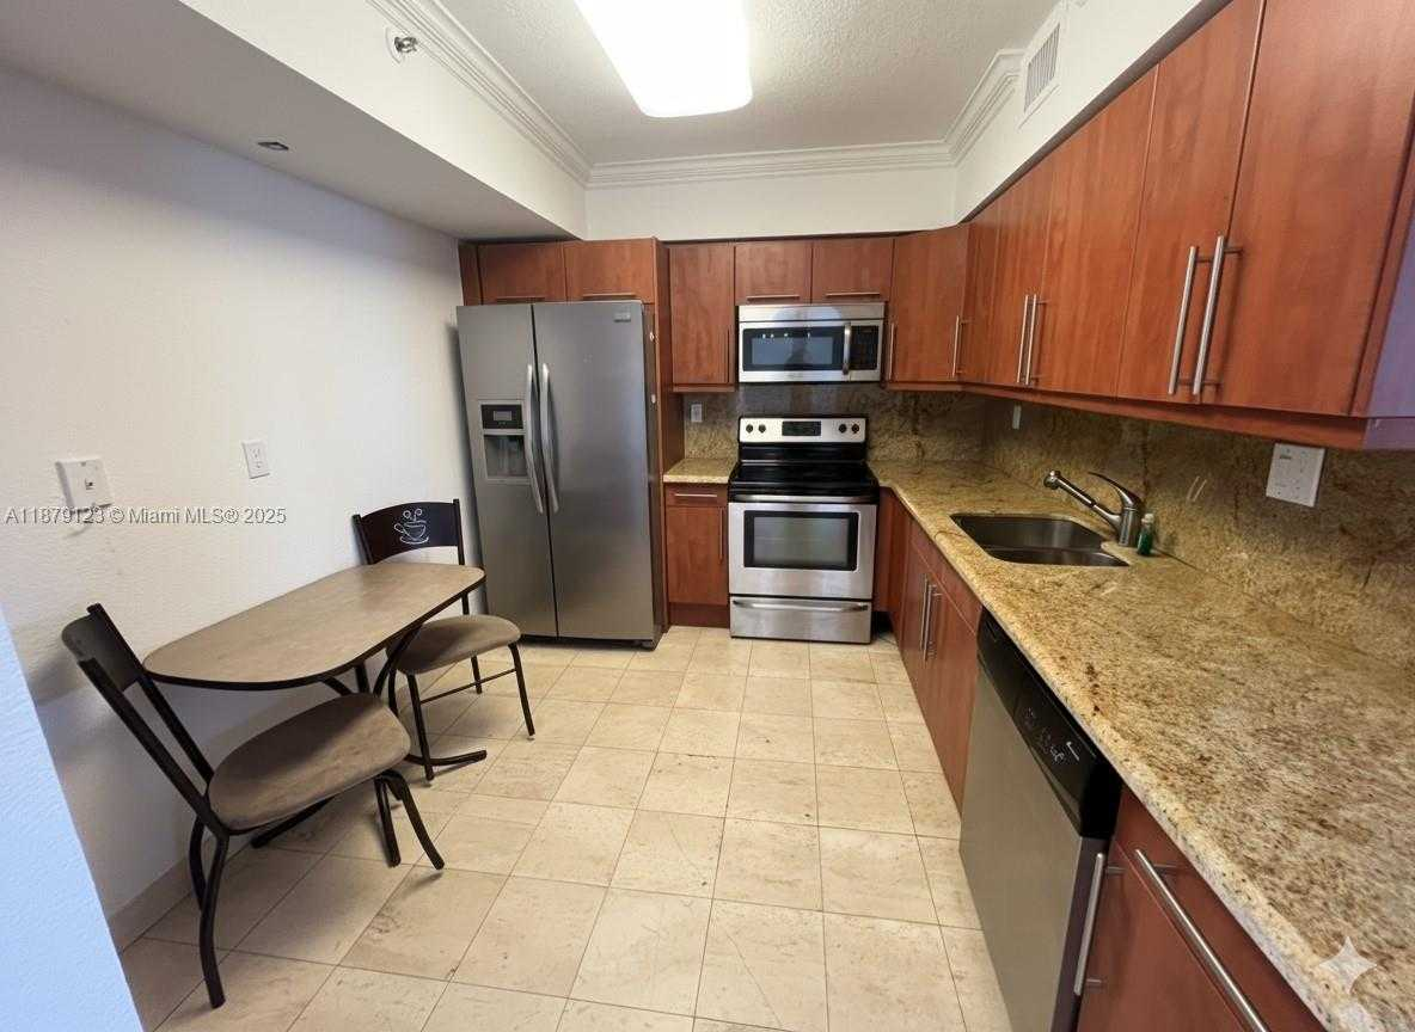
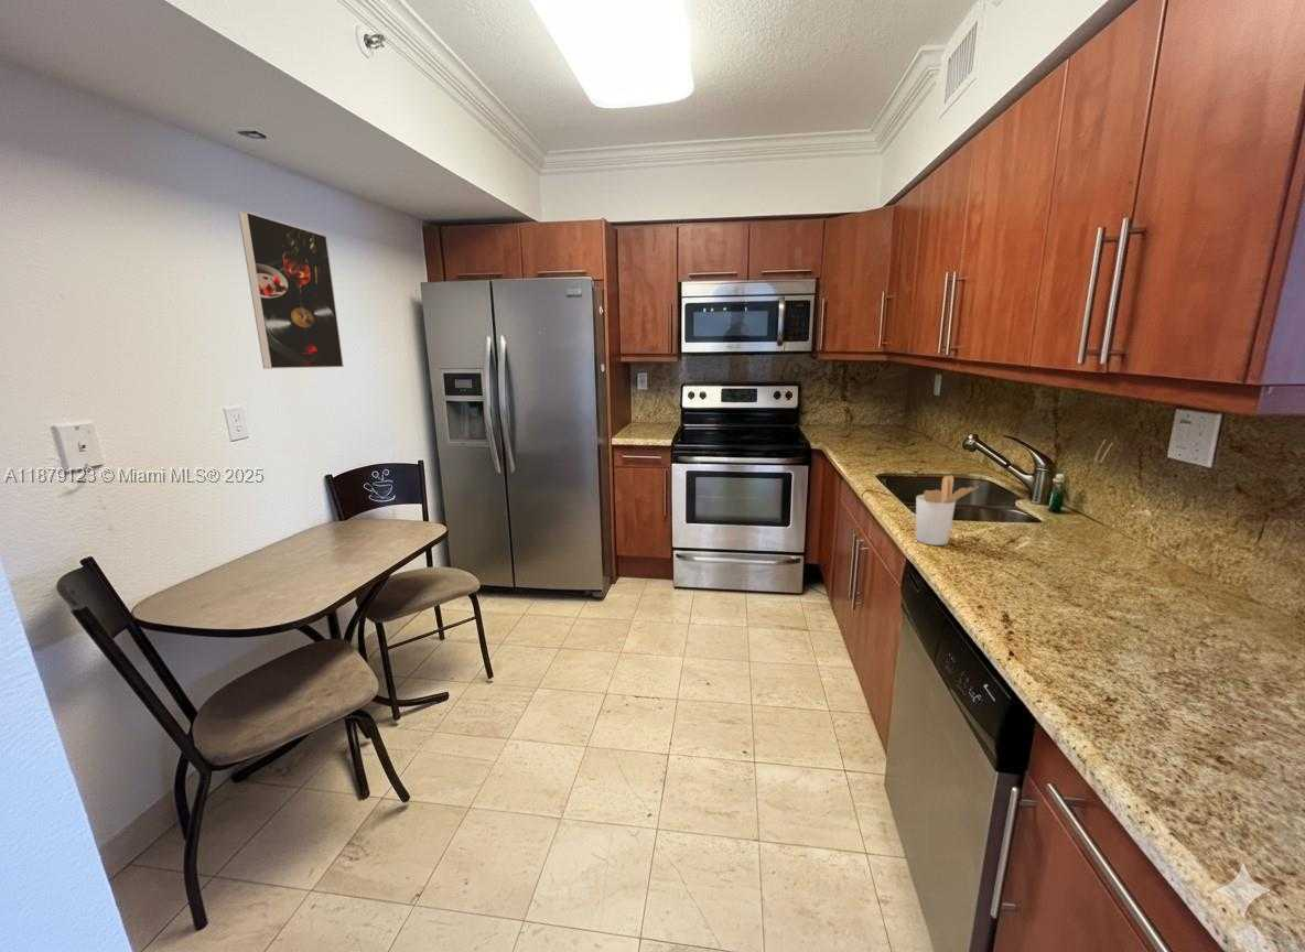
+ utensil holder (943, 511)
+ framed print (296, 298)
